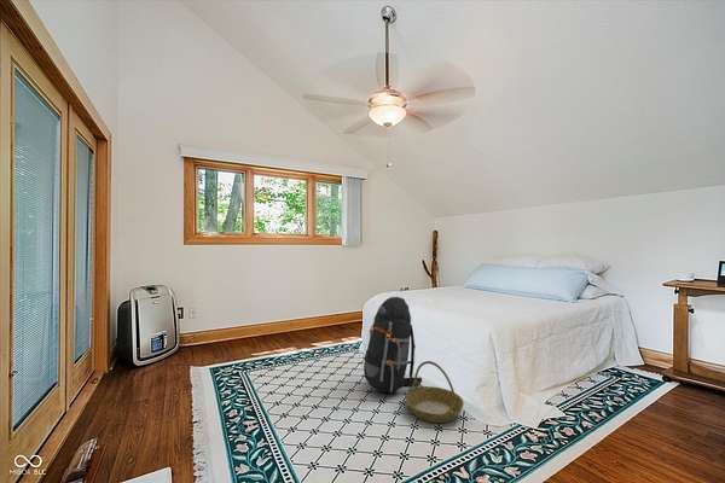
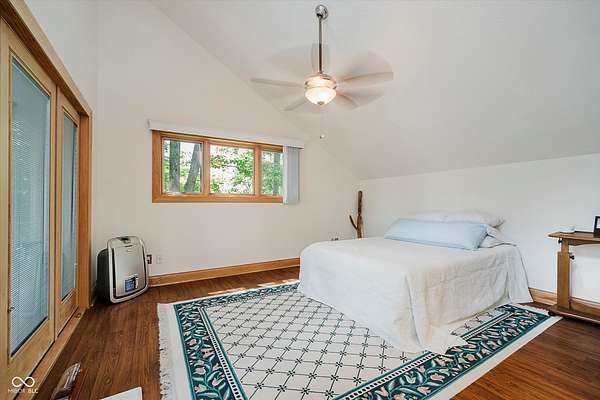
- basket (433, 386)
- backpack (390, 342)
